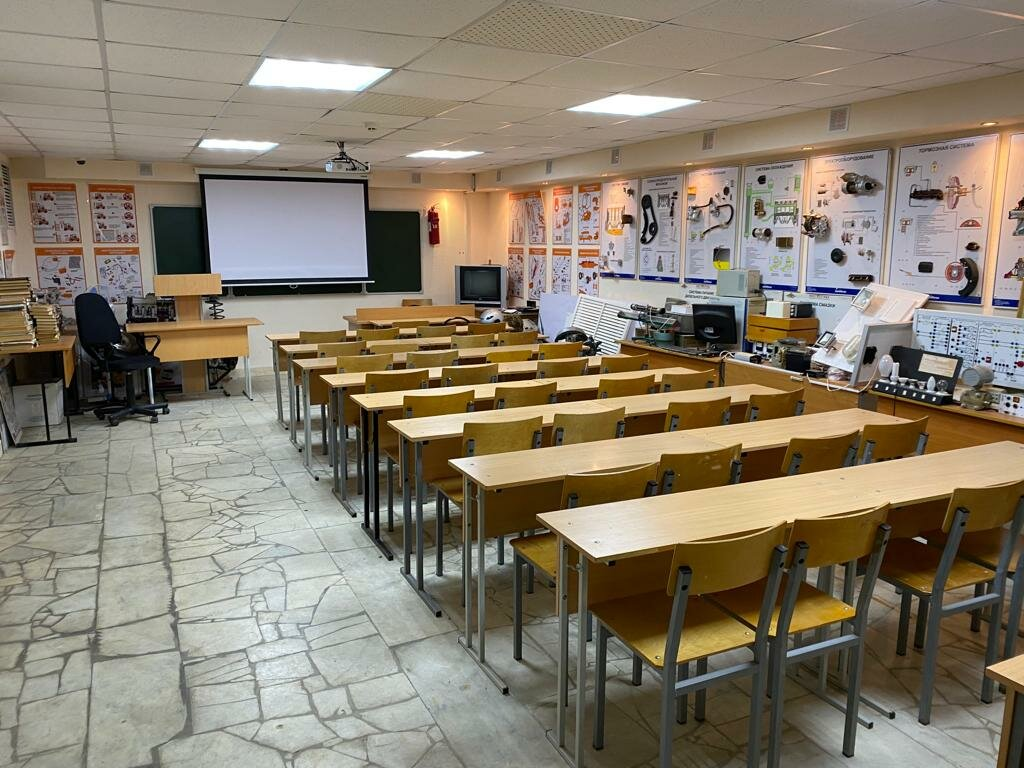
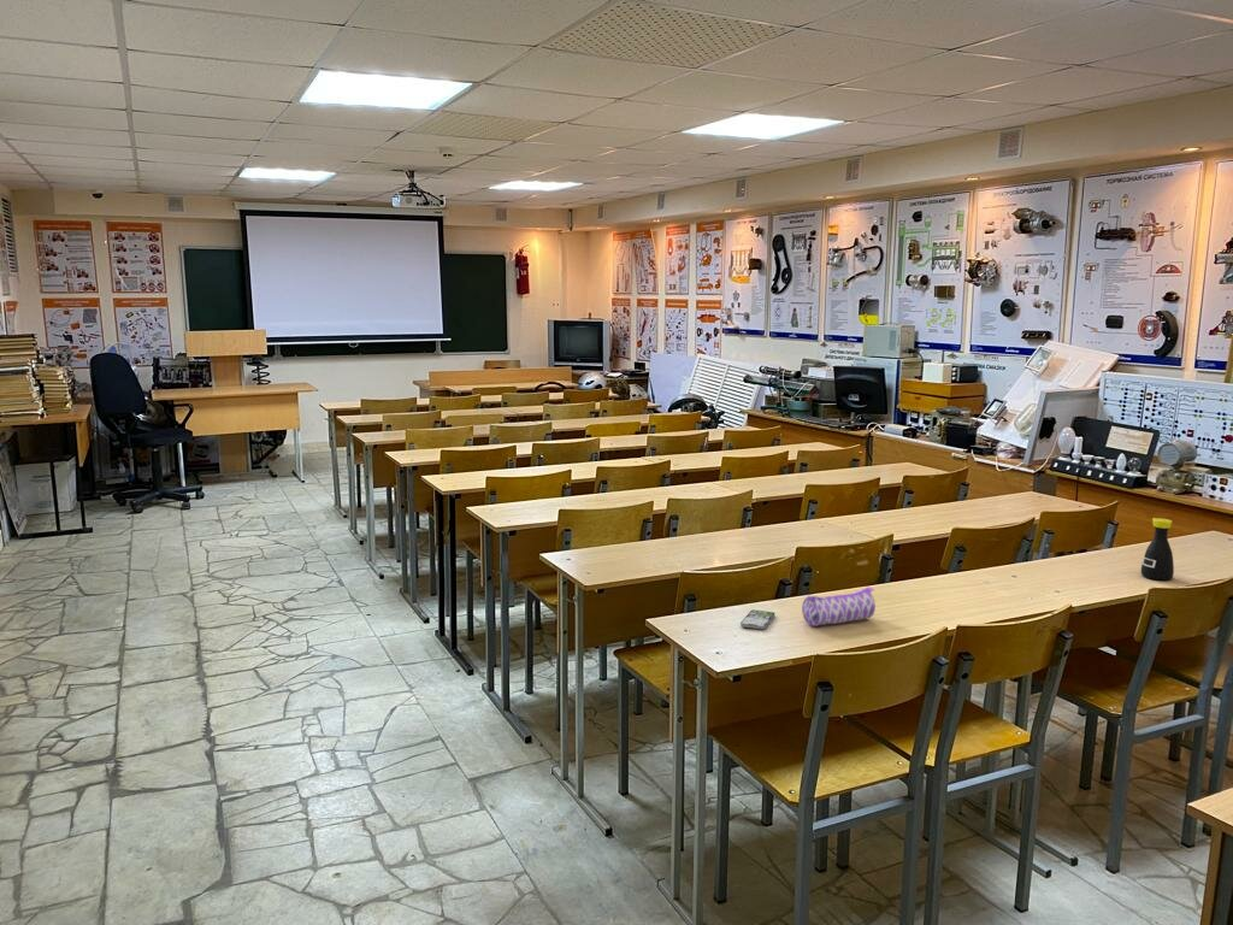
+ bottle (1160, 548)
+ smartphone (757, 619)
+ pencil case (838, 606)
